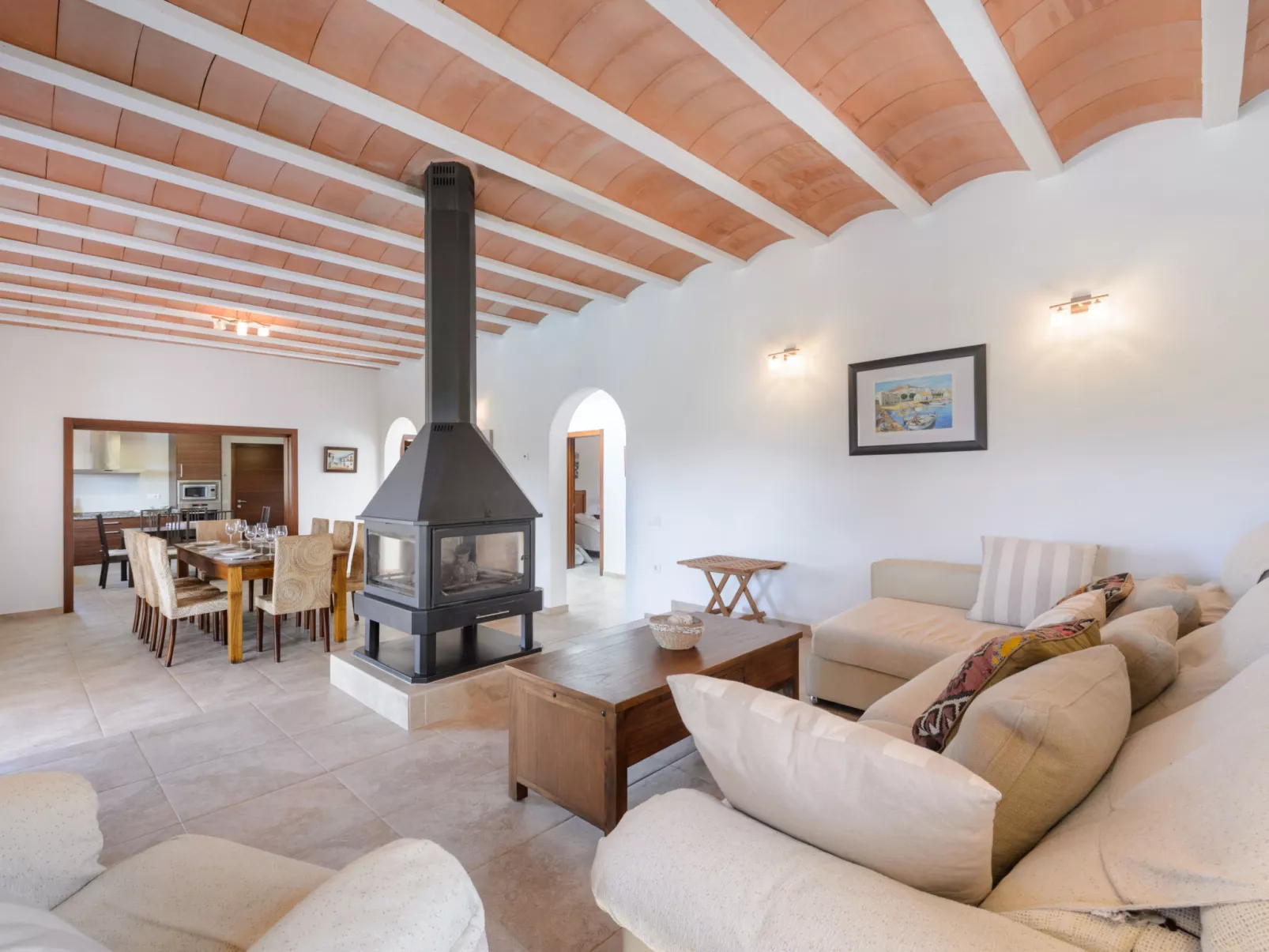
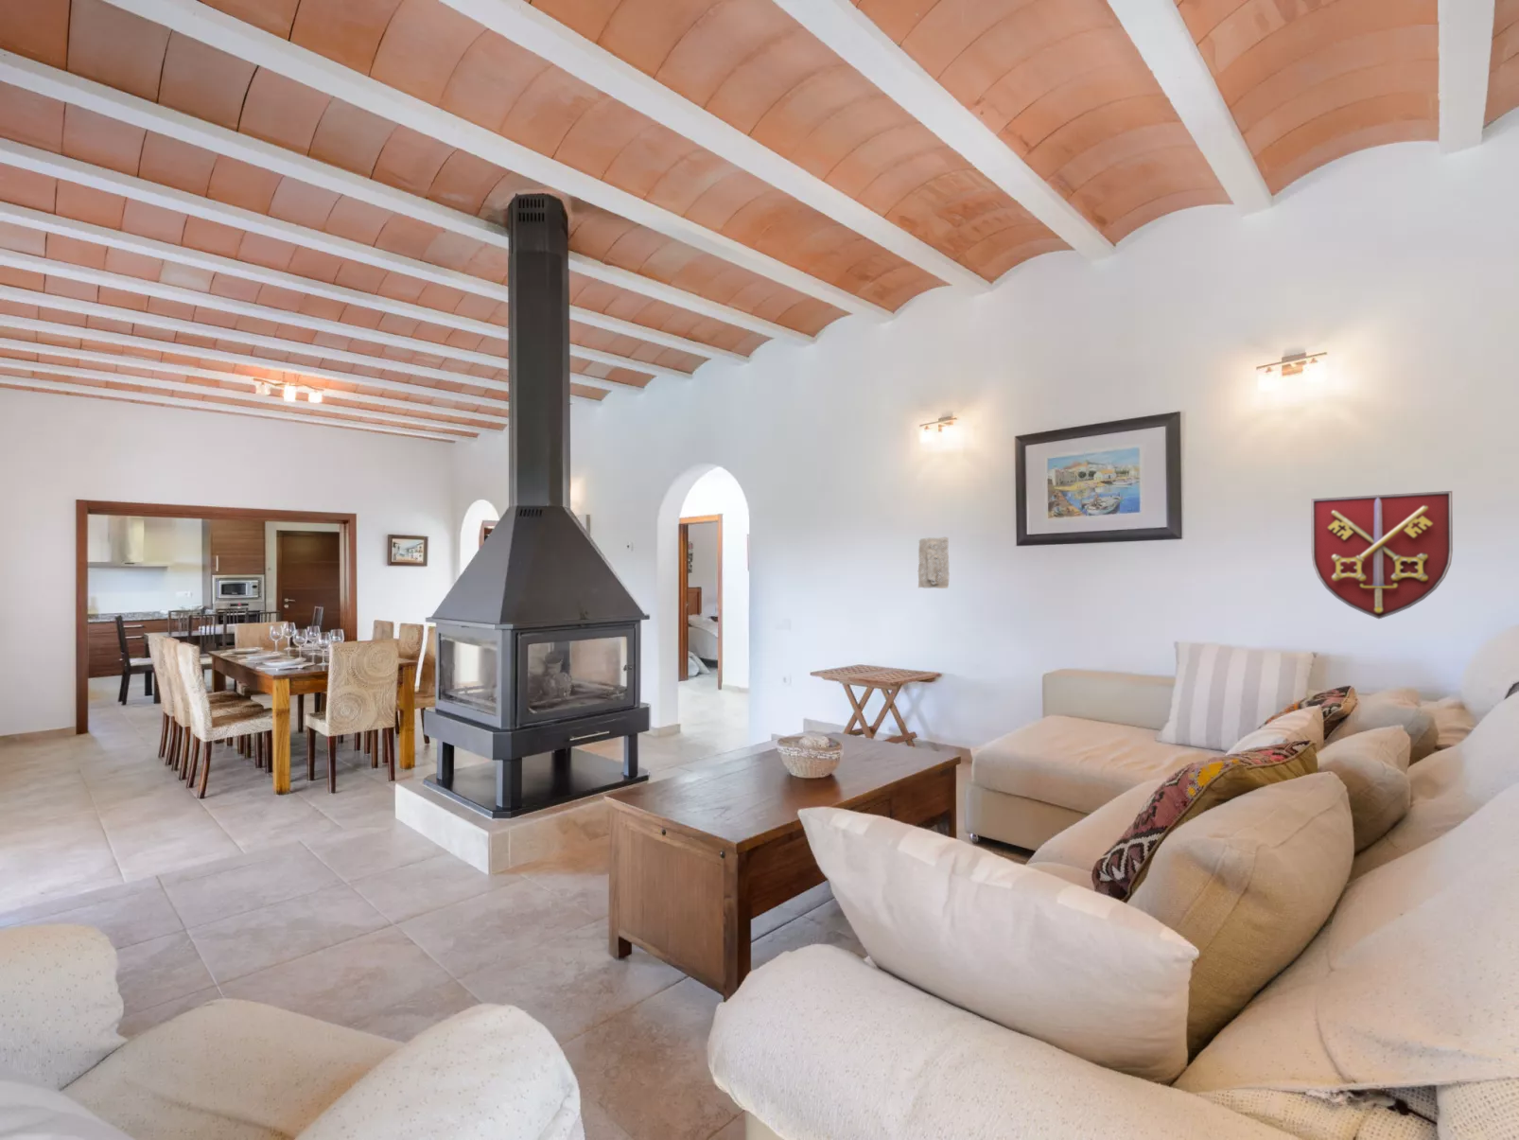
+ decorative shield (1378, 557)
+ stone relief (931, 563)
